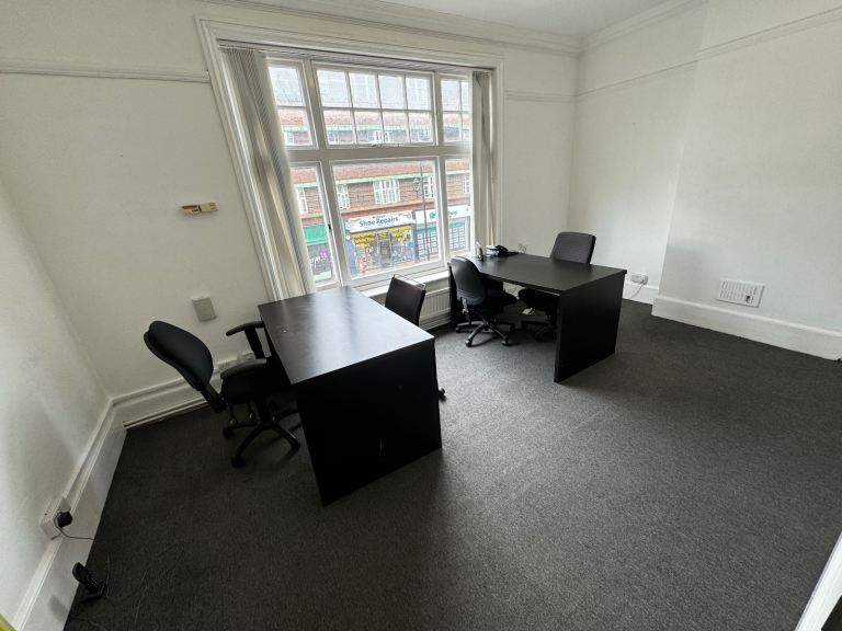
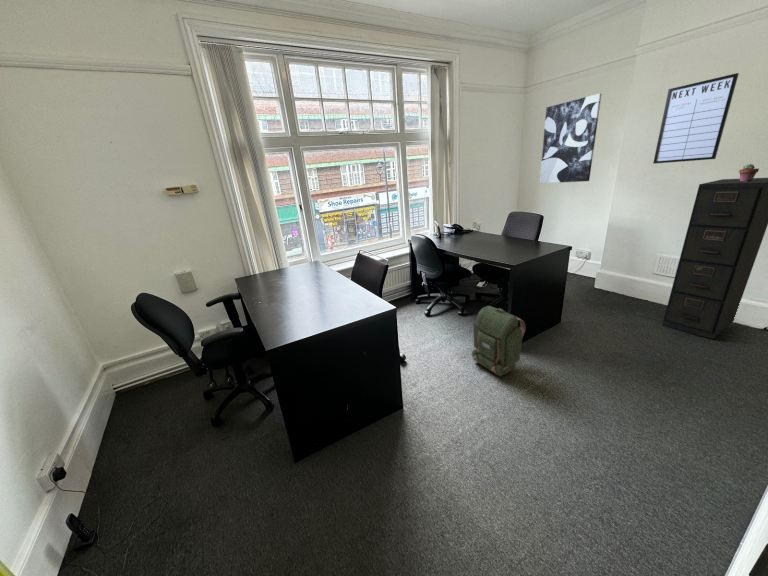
+ writing board (691, 123)
+ wall art (567, 143)
+ filing cabinet (716, 258)
+ backpack (499, 337)
+ potted succulent (748, 172)
